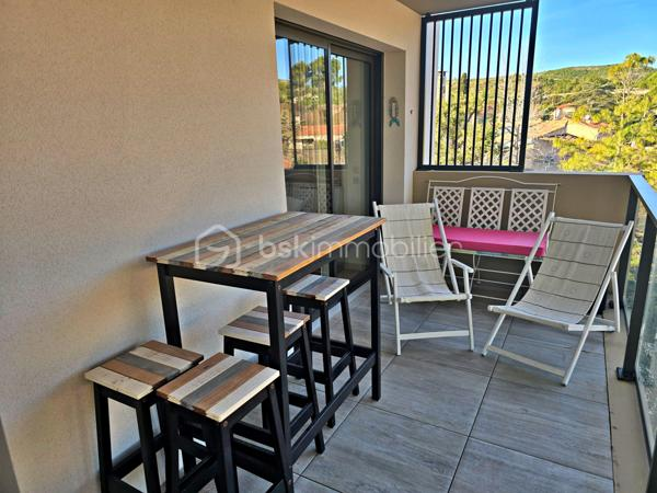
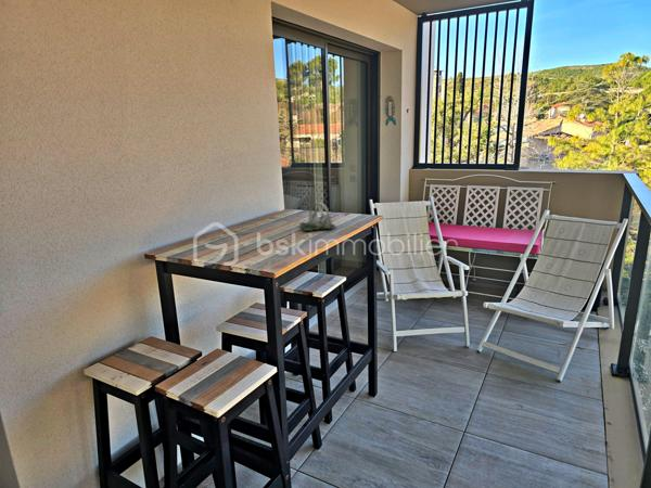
+ plant pot (317, 214)
